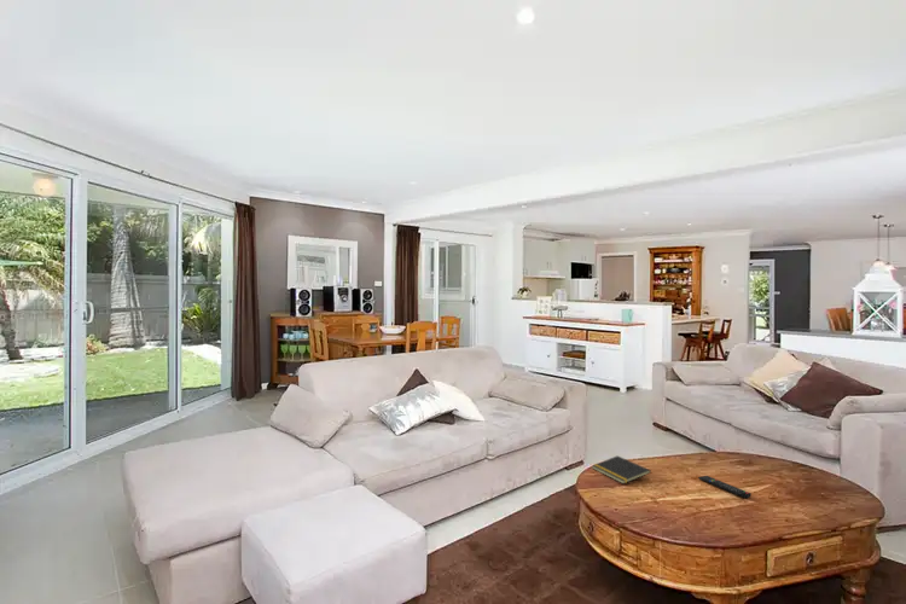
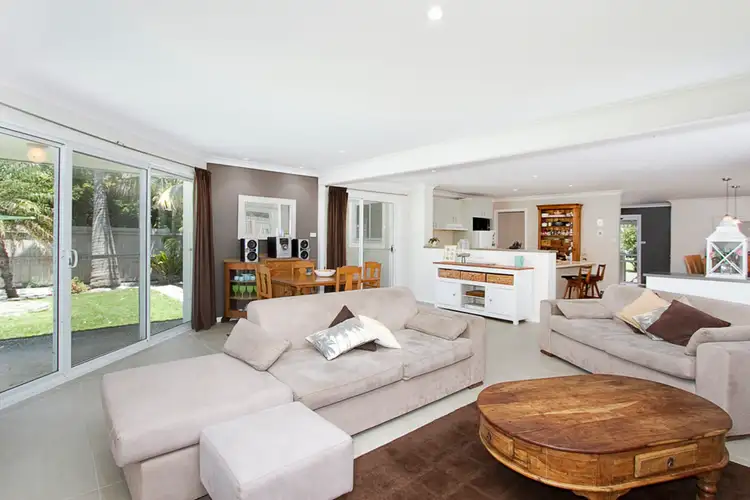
- notepad (620, 469)
- remote control (724, 486)
